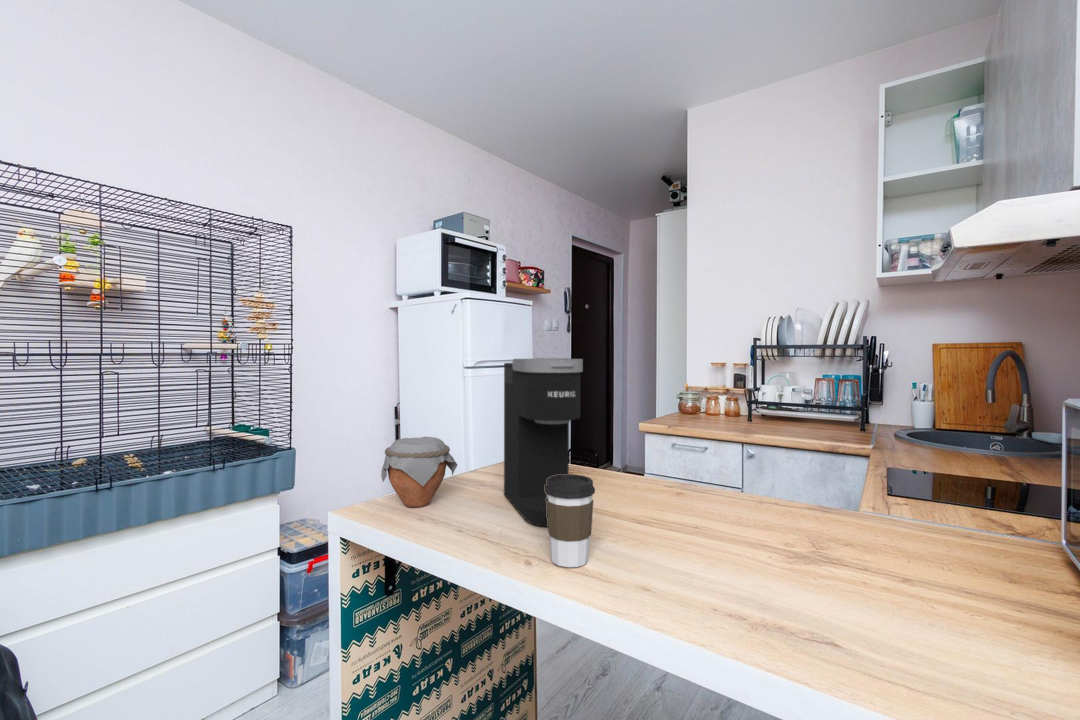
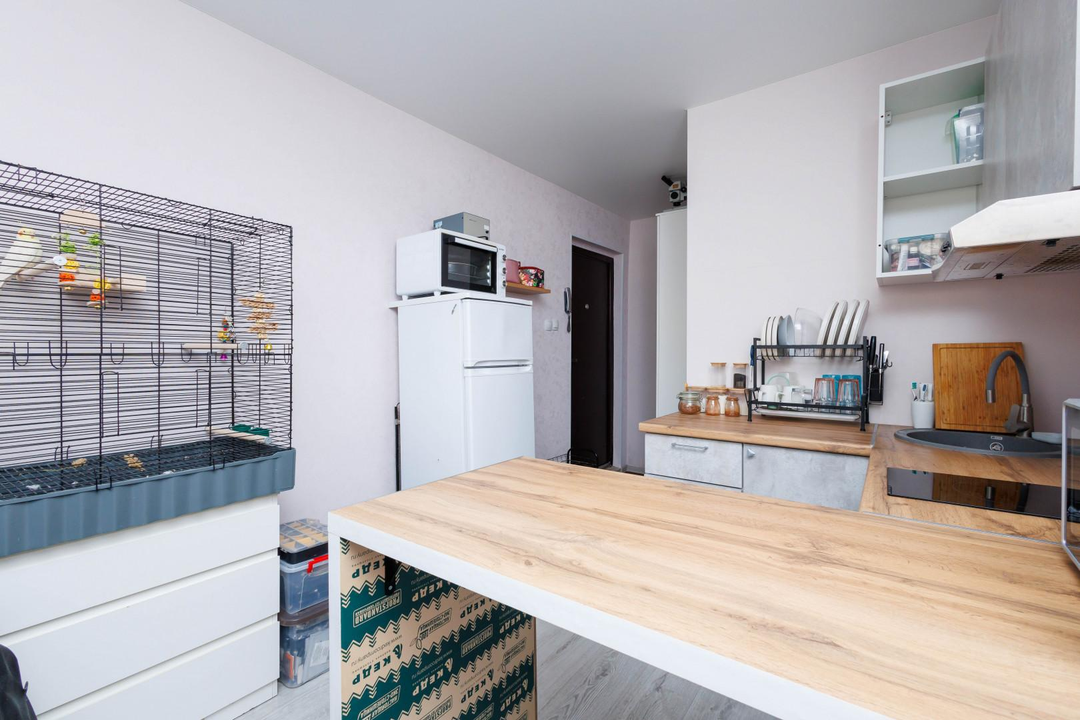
- coffee cup (569, 519)
- coffee maker (539, 432)
- jar (416, 471)
